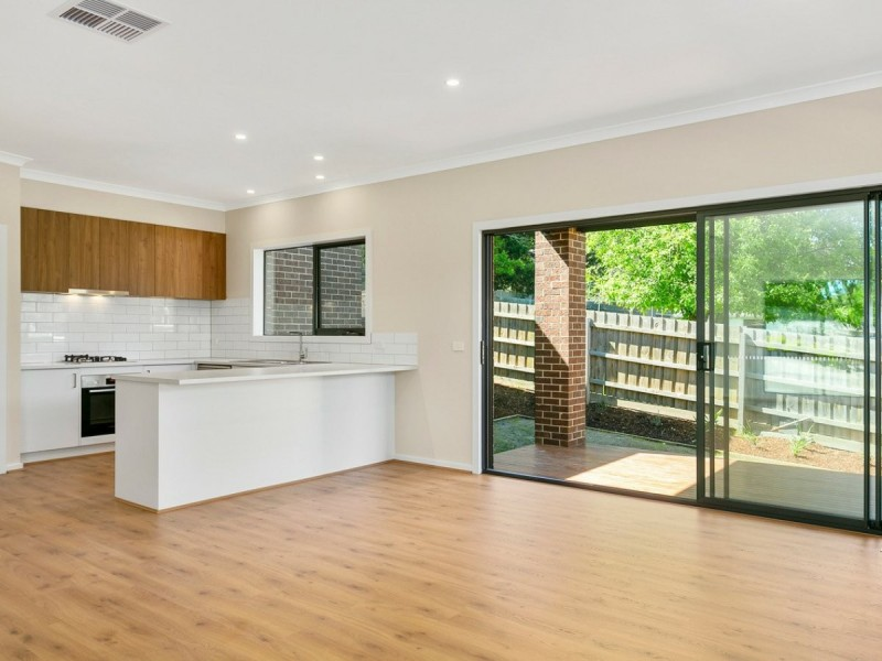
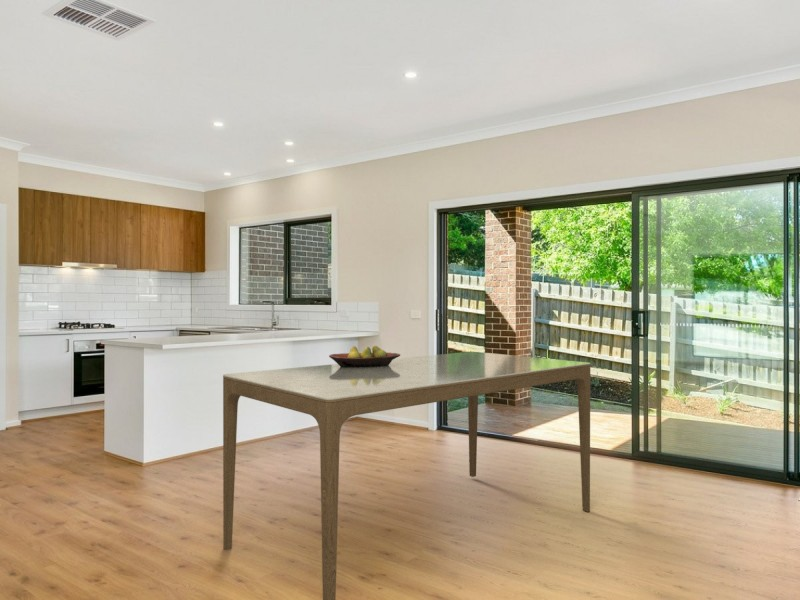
+ fruit bowl (364, 355)
+ dining table (414, 405)
